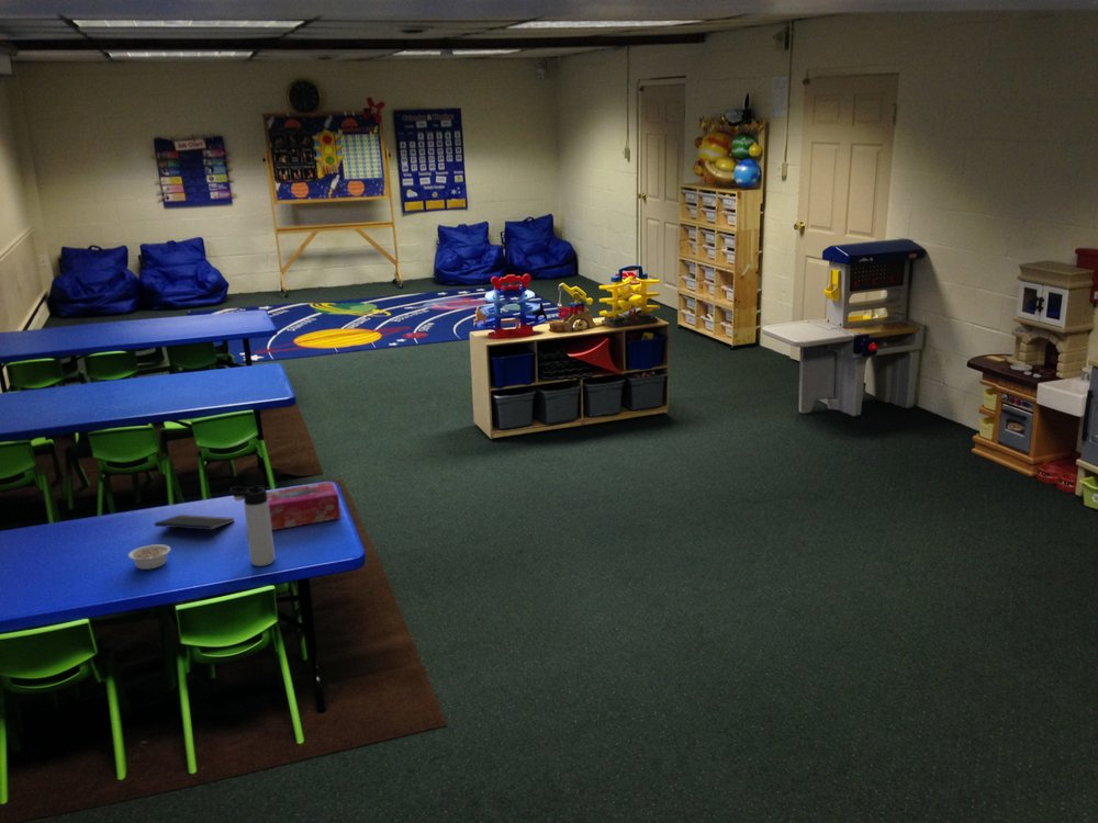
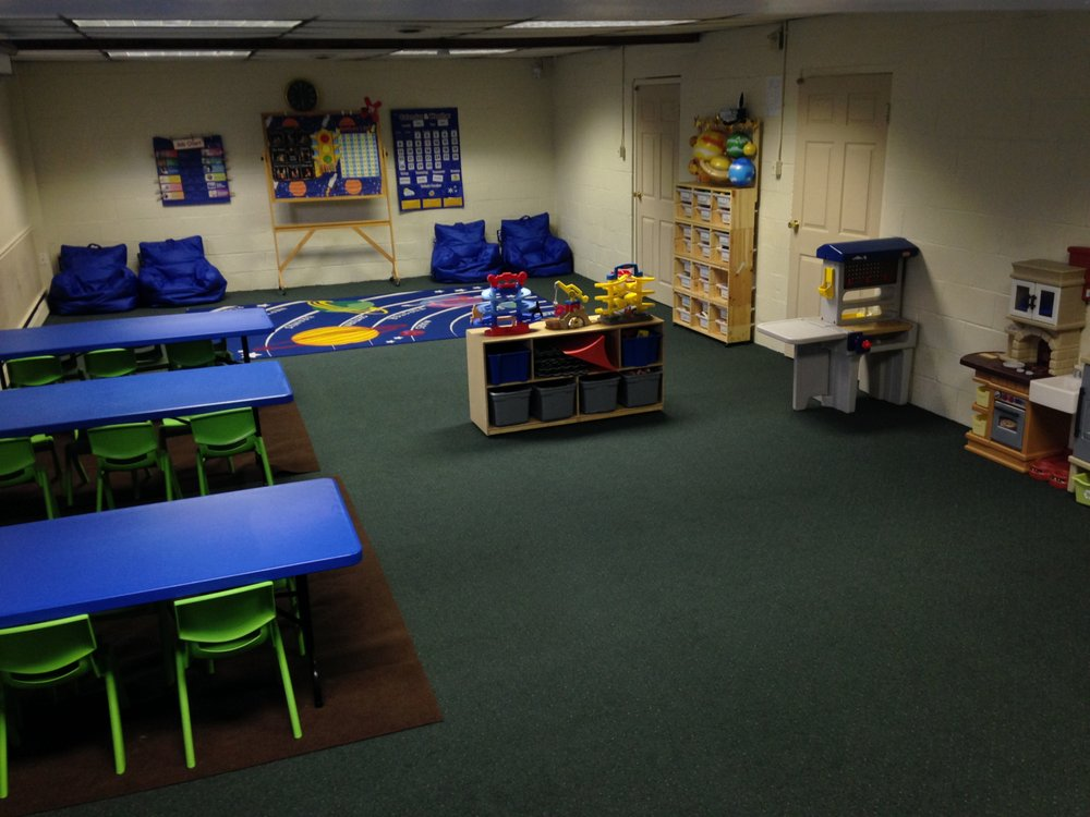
- thermos bottle (253, 525)
- tissue box (298, 506)
- legume (152, 556)
- notepad (194, 521)
